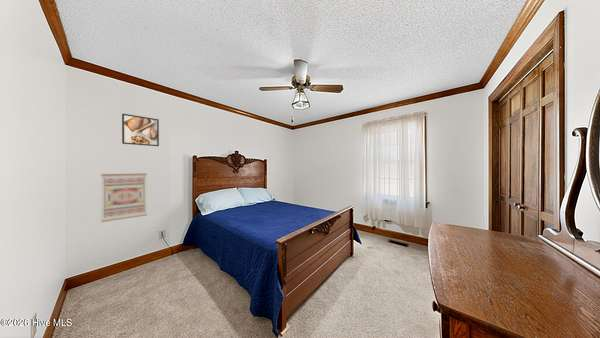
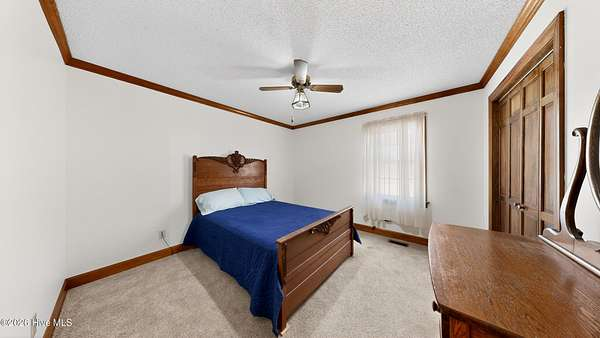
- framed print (141, 130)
- wall art (125, 196)
